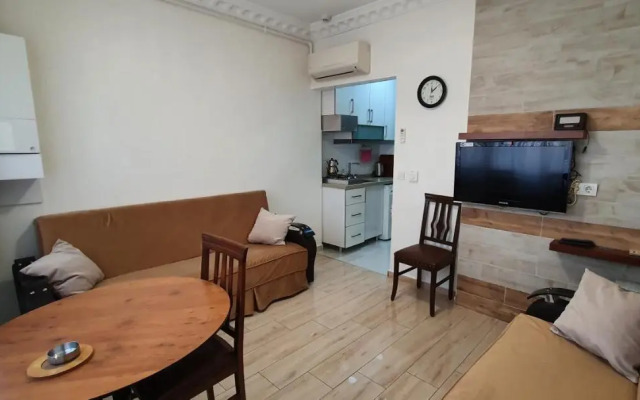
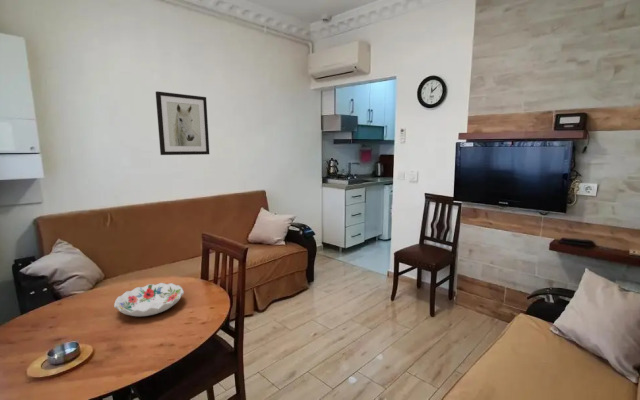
+ decorative bowl (150, 301)
+ wall art (184, 125)
